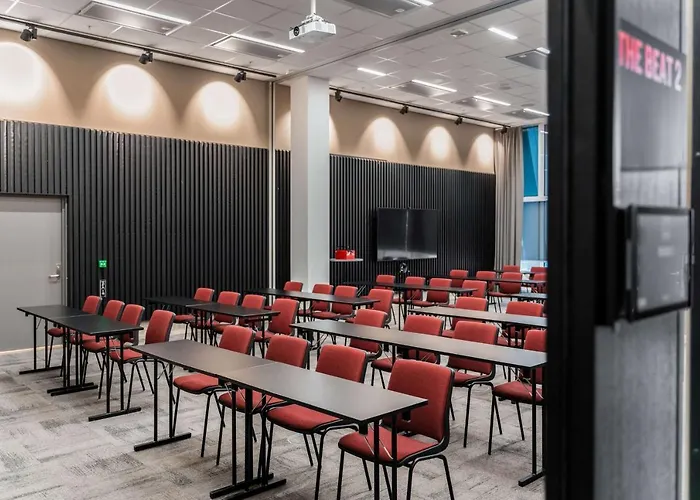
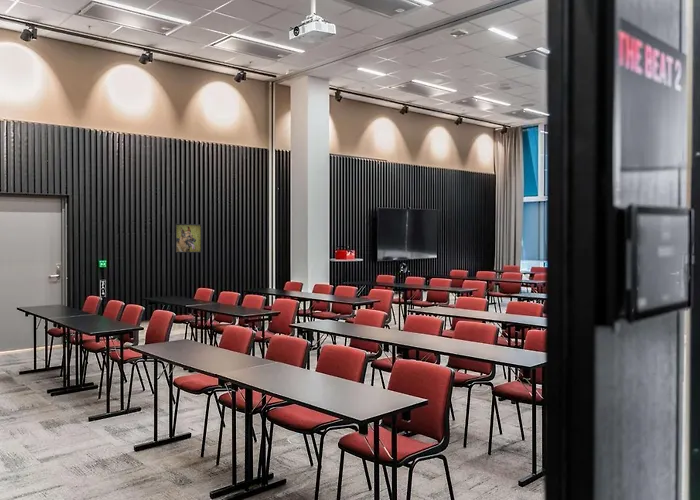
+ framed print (188, 238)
